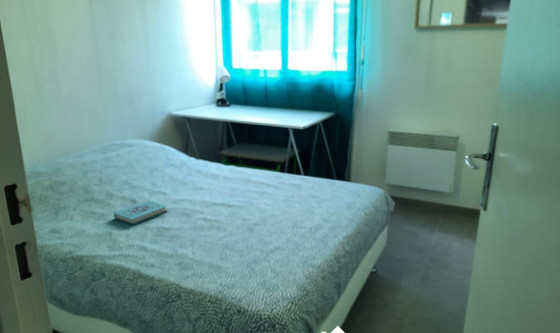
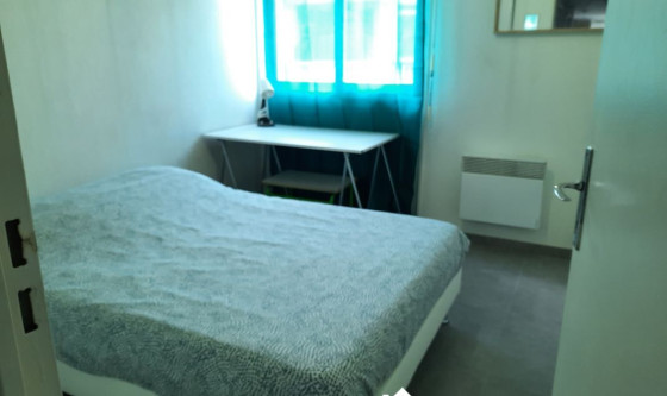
- book (141, 211)
